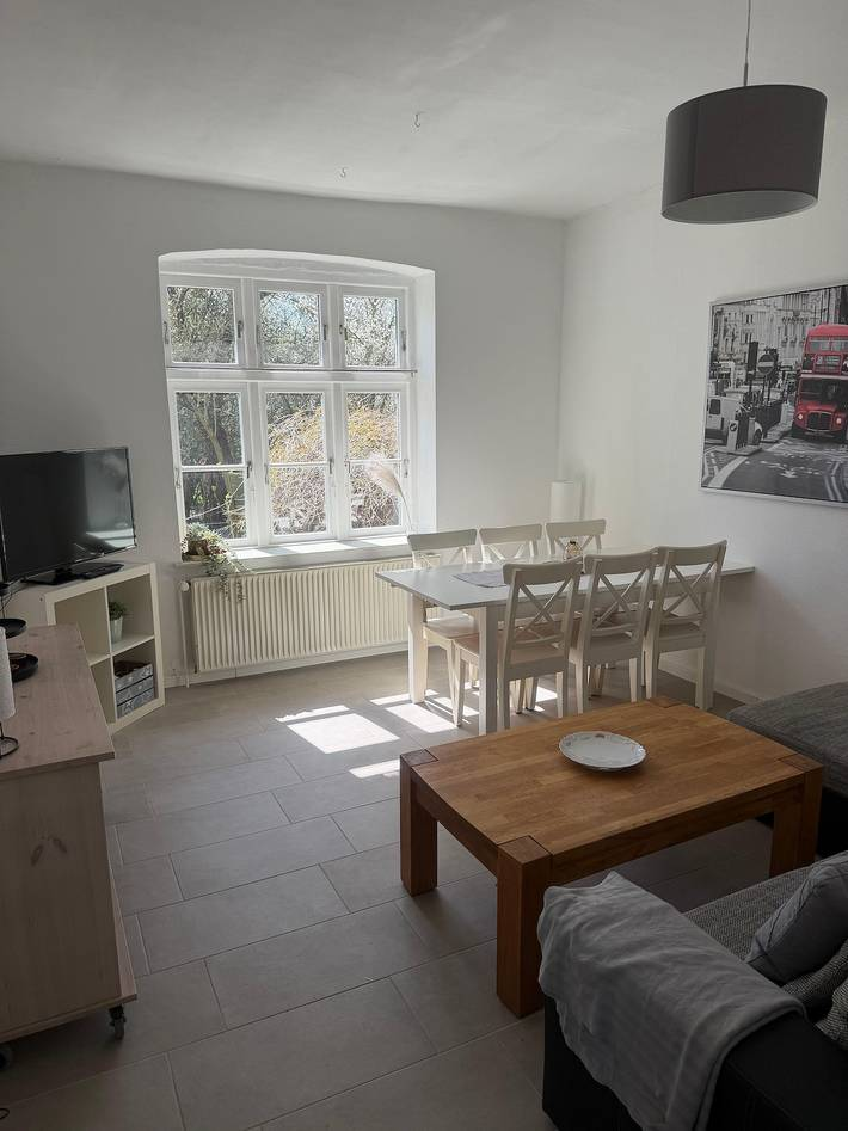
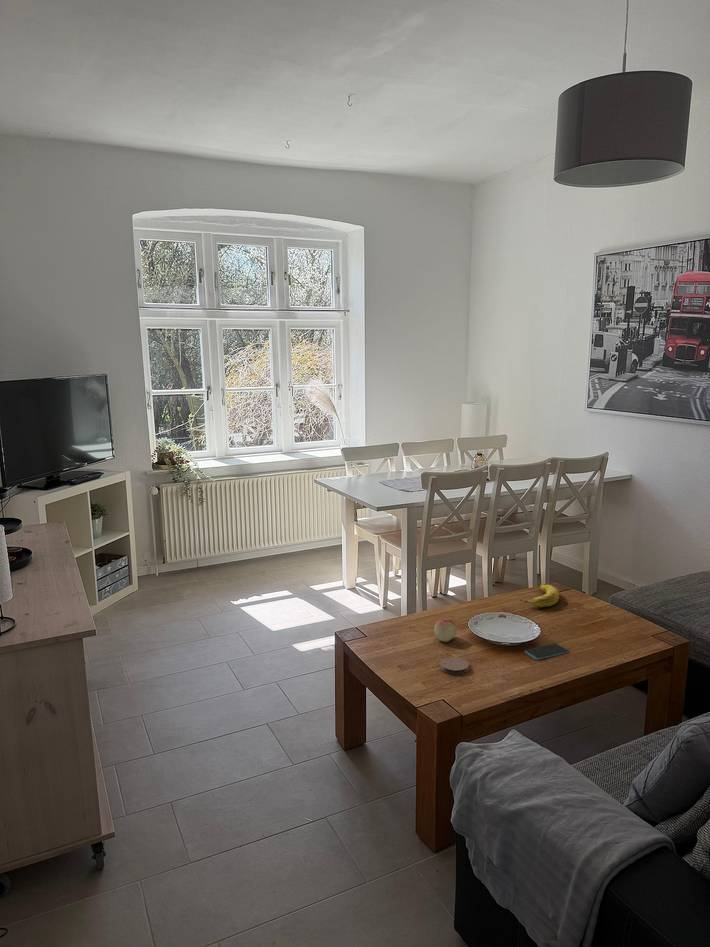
+ coaster (454, 665)
+ banana (540, 596)
+ fruit (445, 630)
+ smartphone (546, 651)
